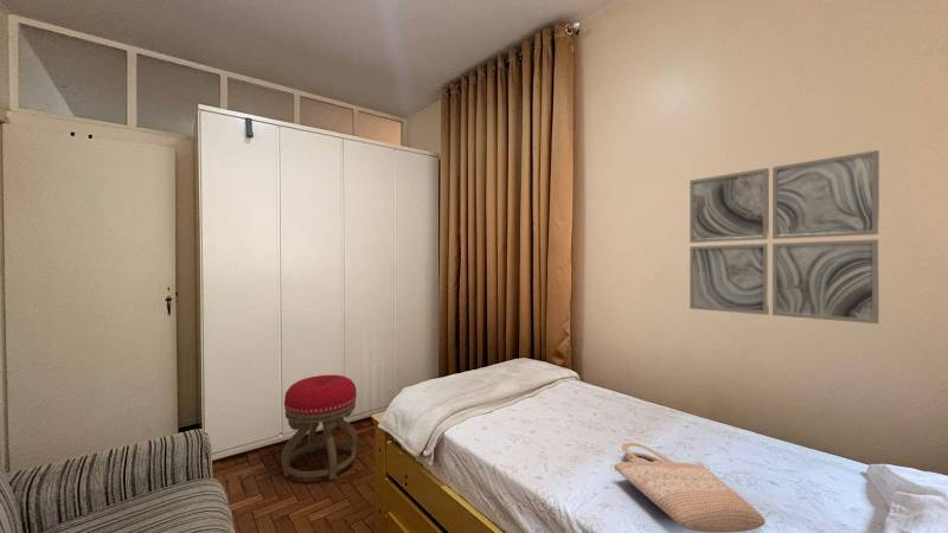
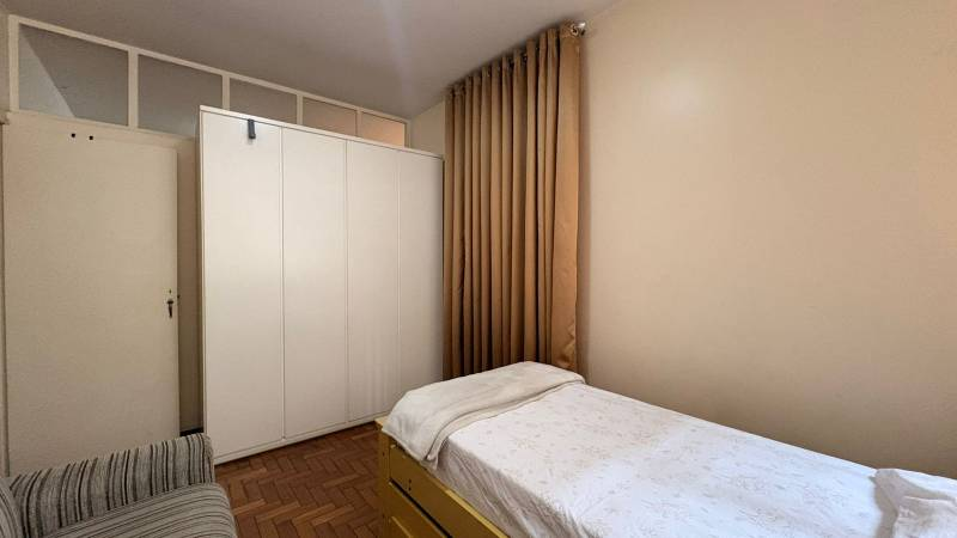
- stool (321, 422)
- wall art (773, 243)
- shopping bag (672, 475)
